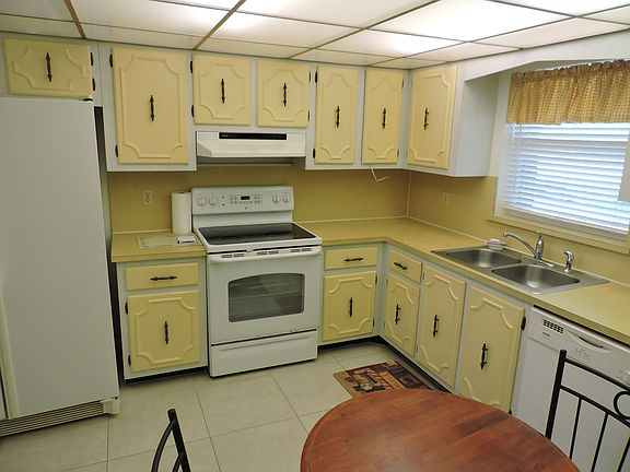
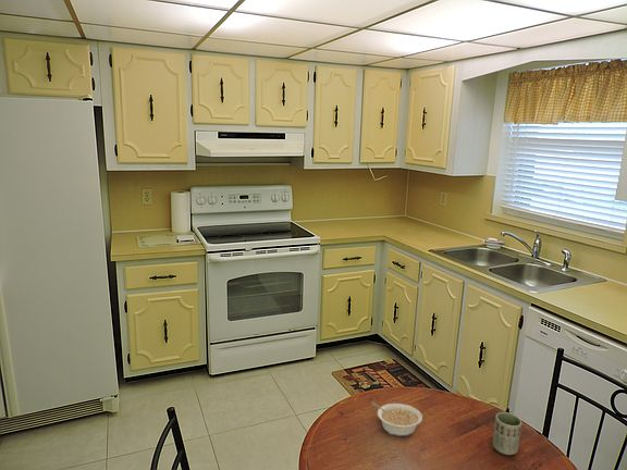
+ cup (506, 433)
+ legume (397, 420)
